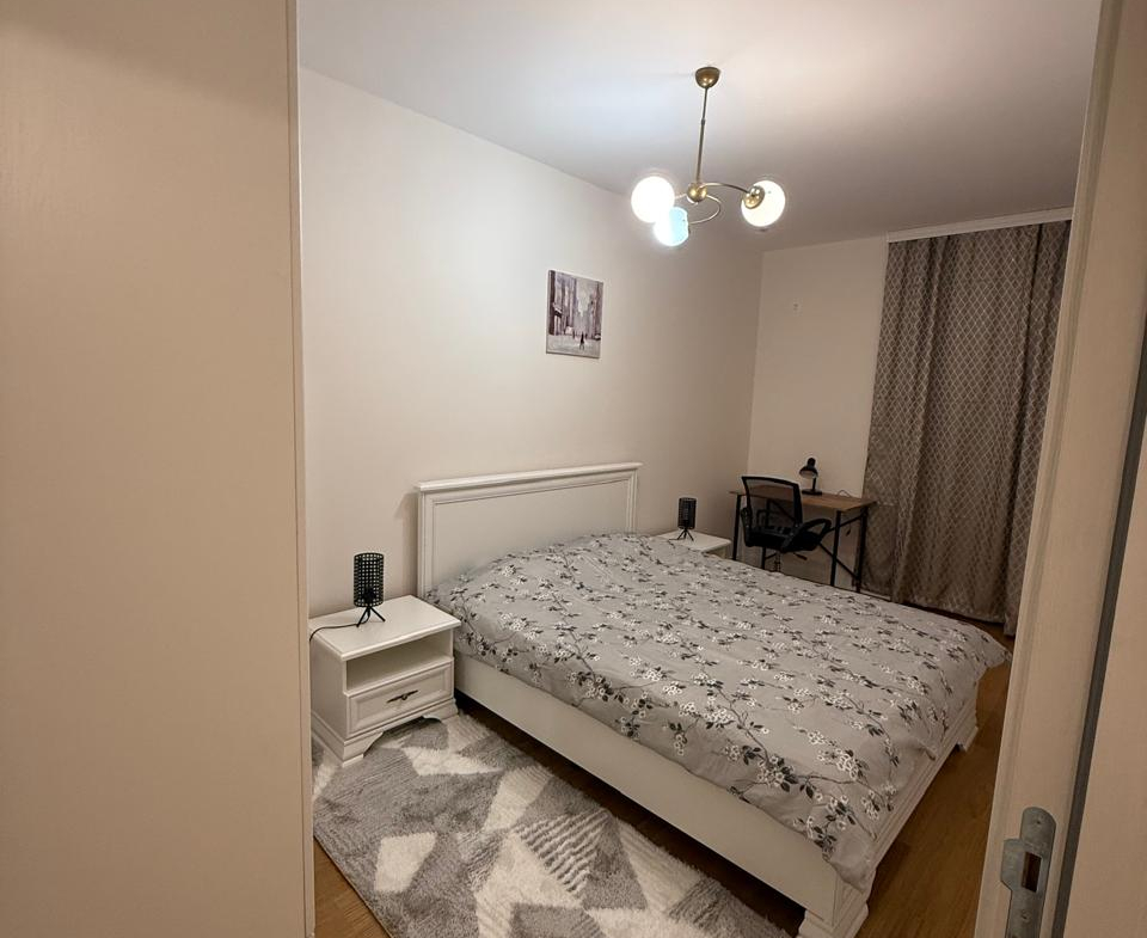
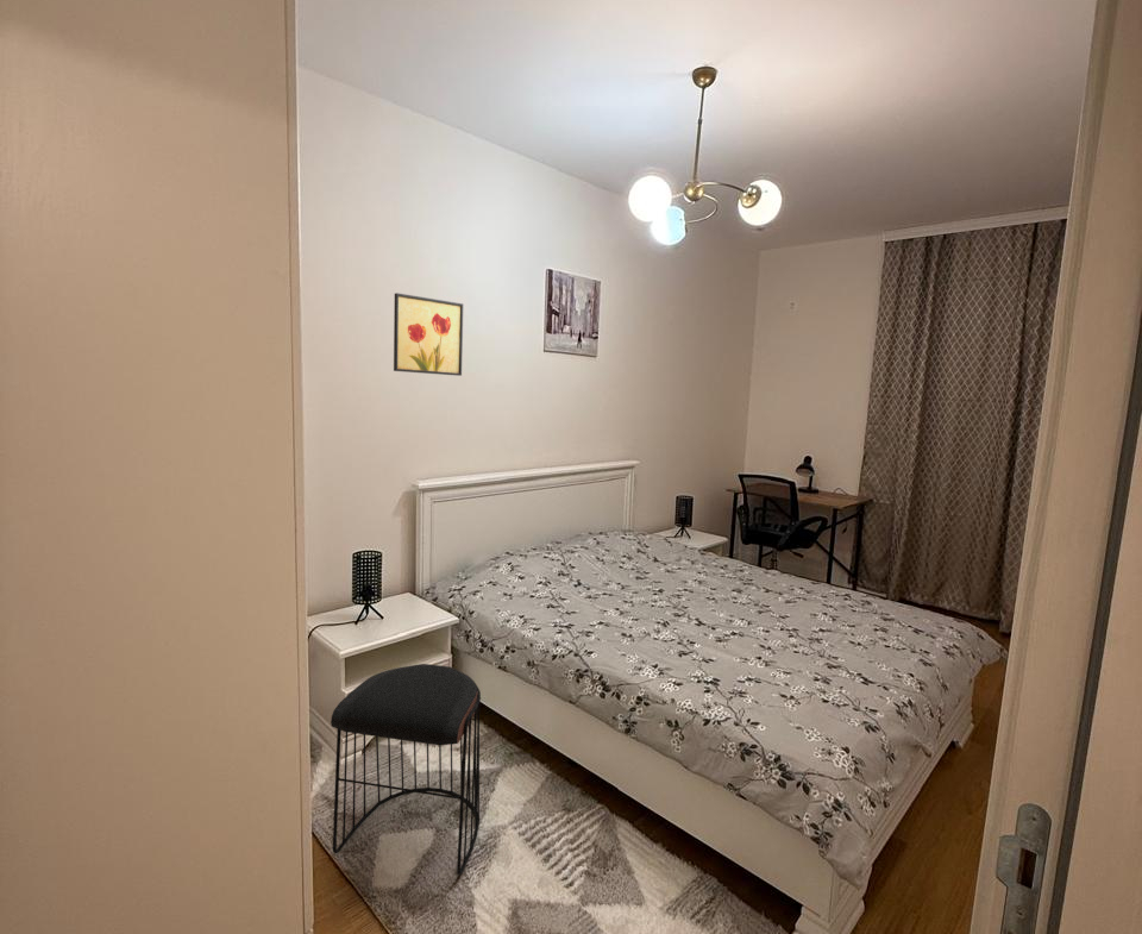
+ stool (415, 758)
+ wall art (428, 336)
